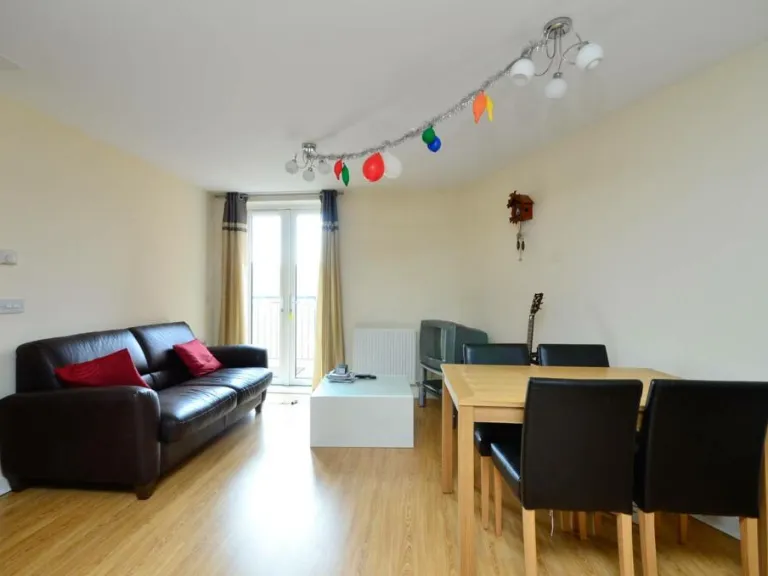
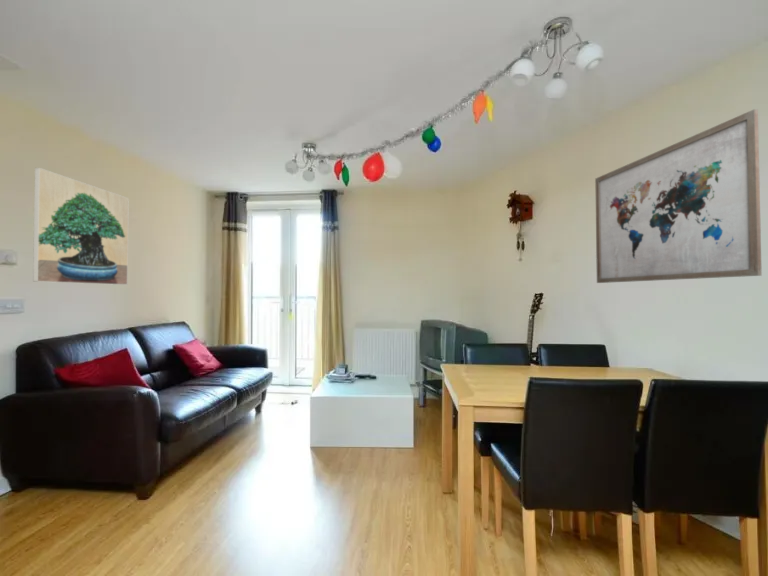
+ wall art (659, 215)
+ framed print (87, 234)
